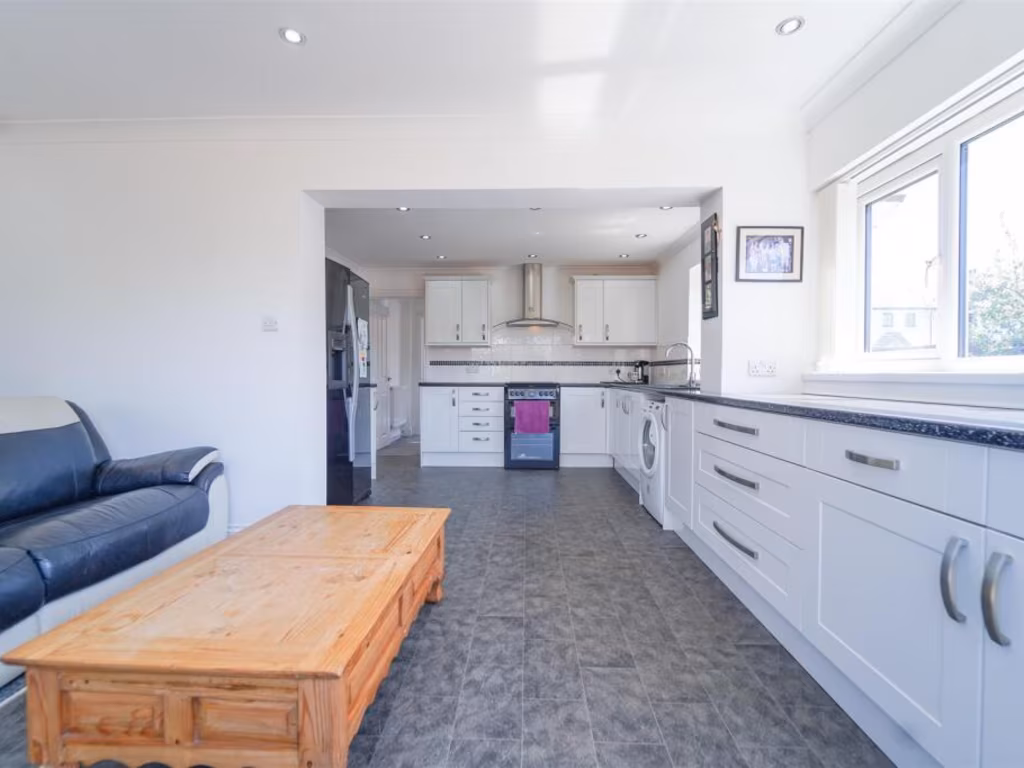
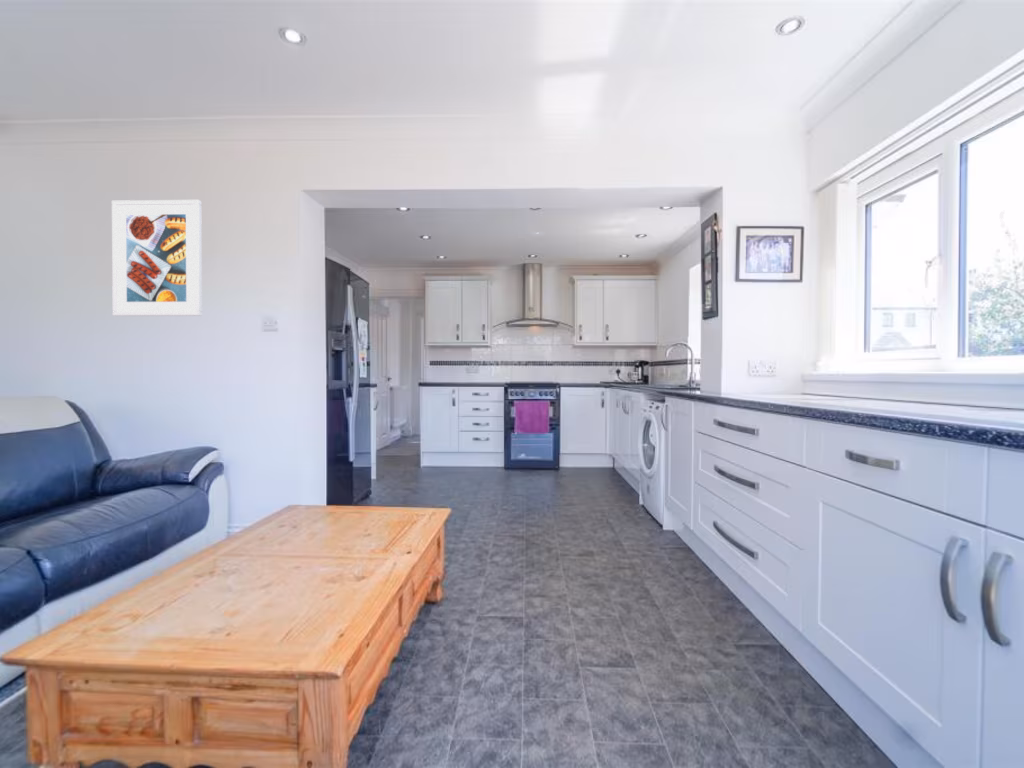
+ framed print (157, 258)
